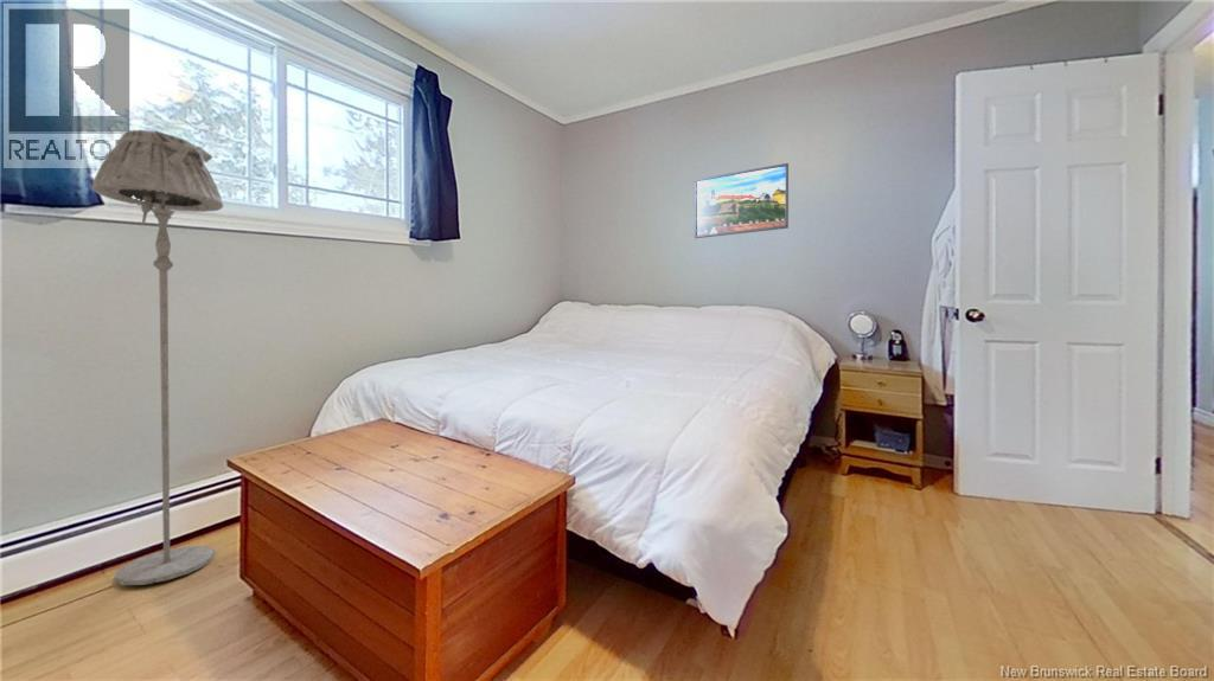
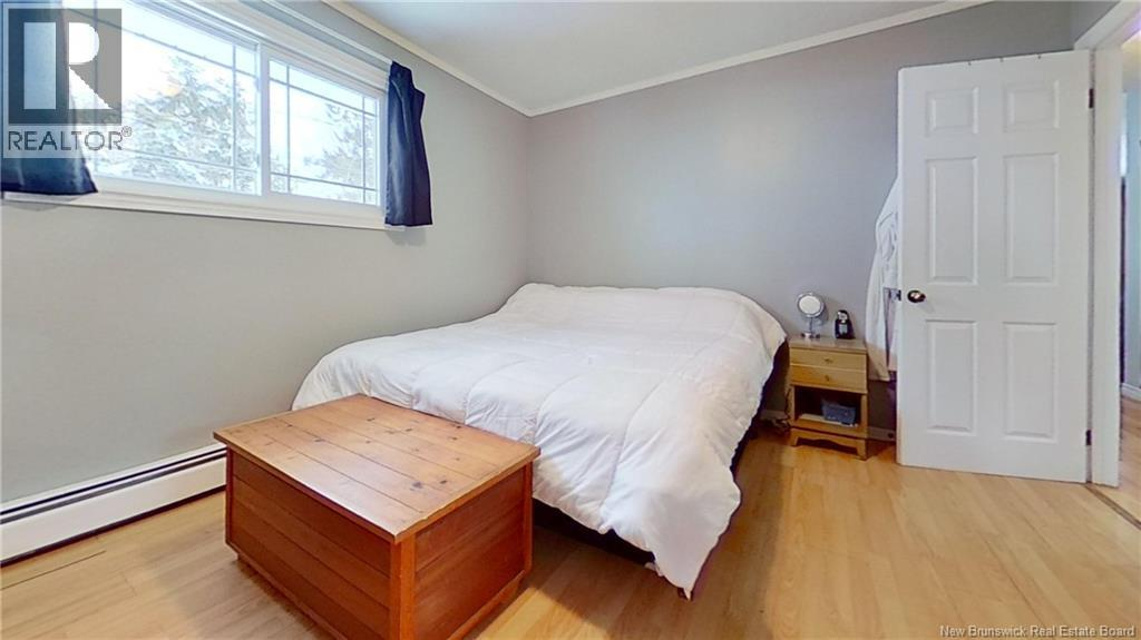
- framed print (739, 203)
- floor lamp (164, 354)
